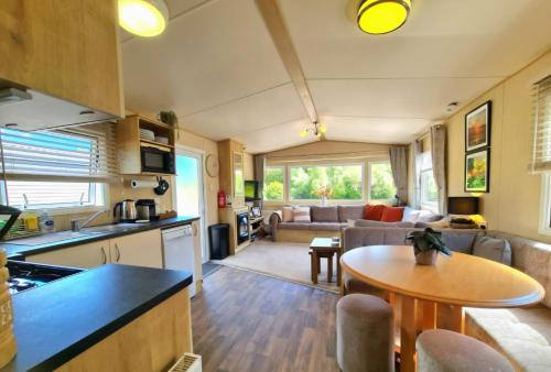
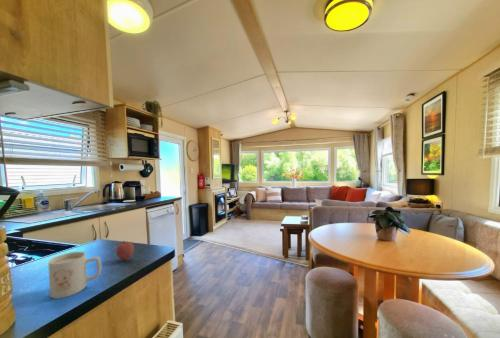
+ fruit (125, 250)
+ mug (76, 272)
